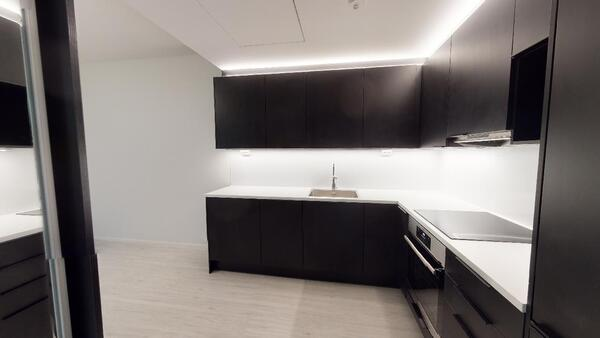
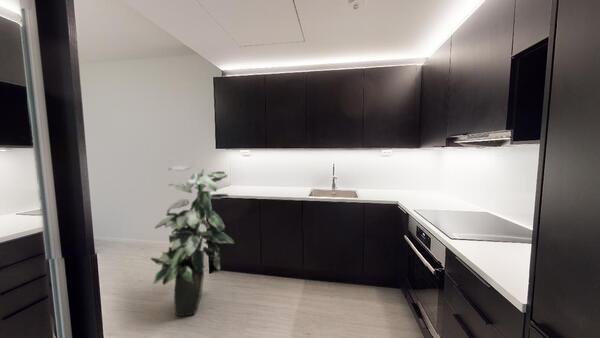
+ indoor plant (191, 237)
